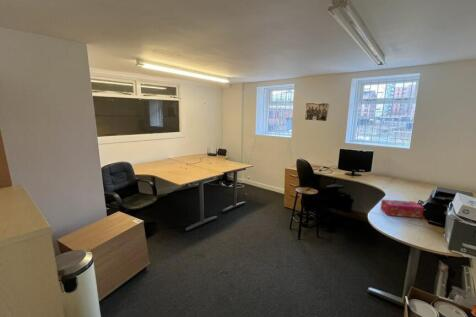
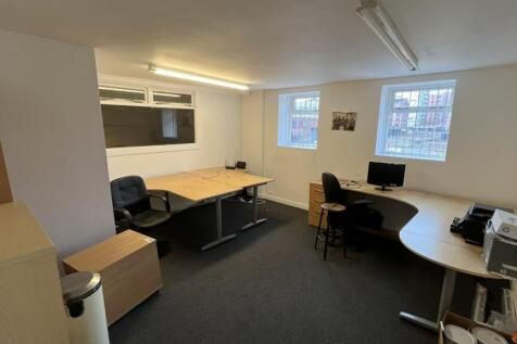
- tissue box (401, 208)
